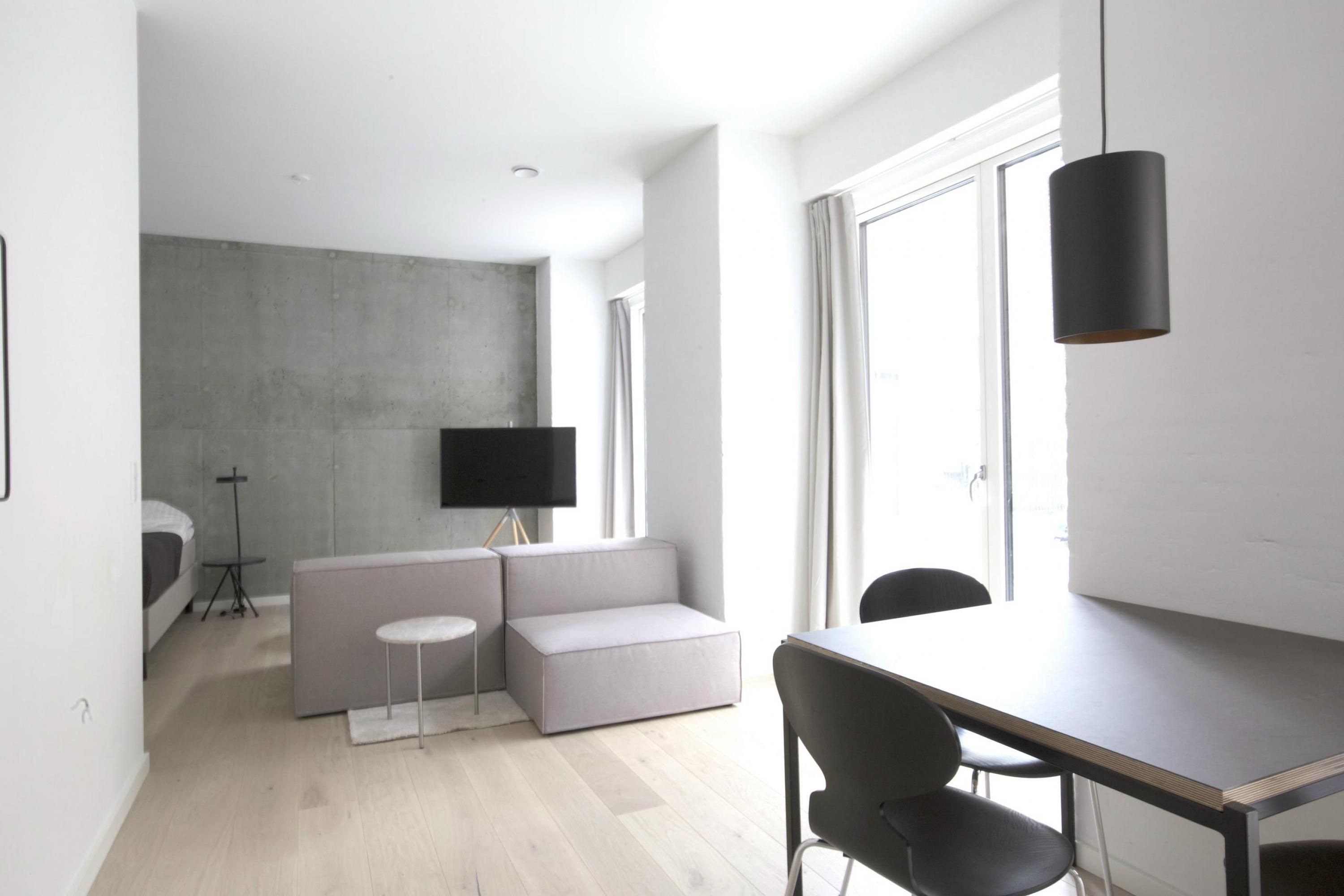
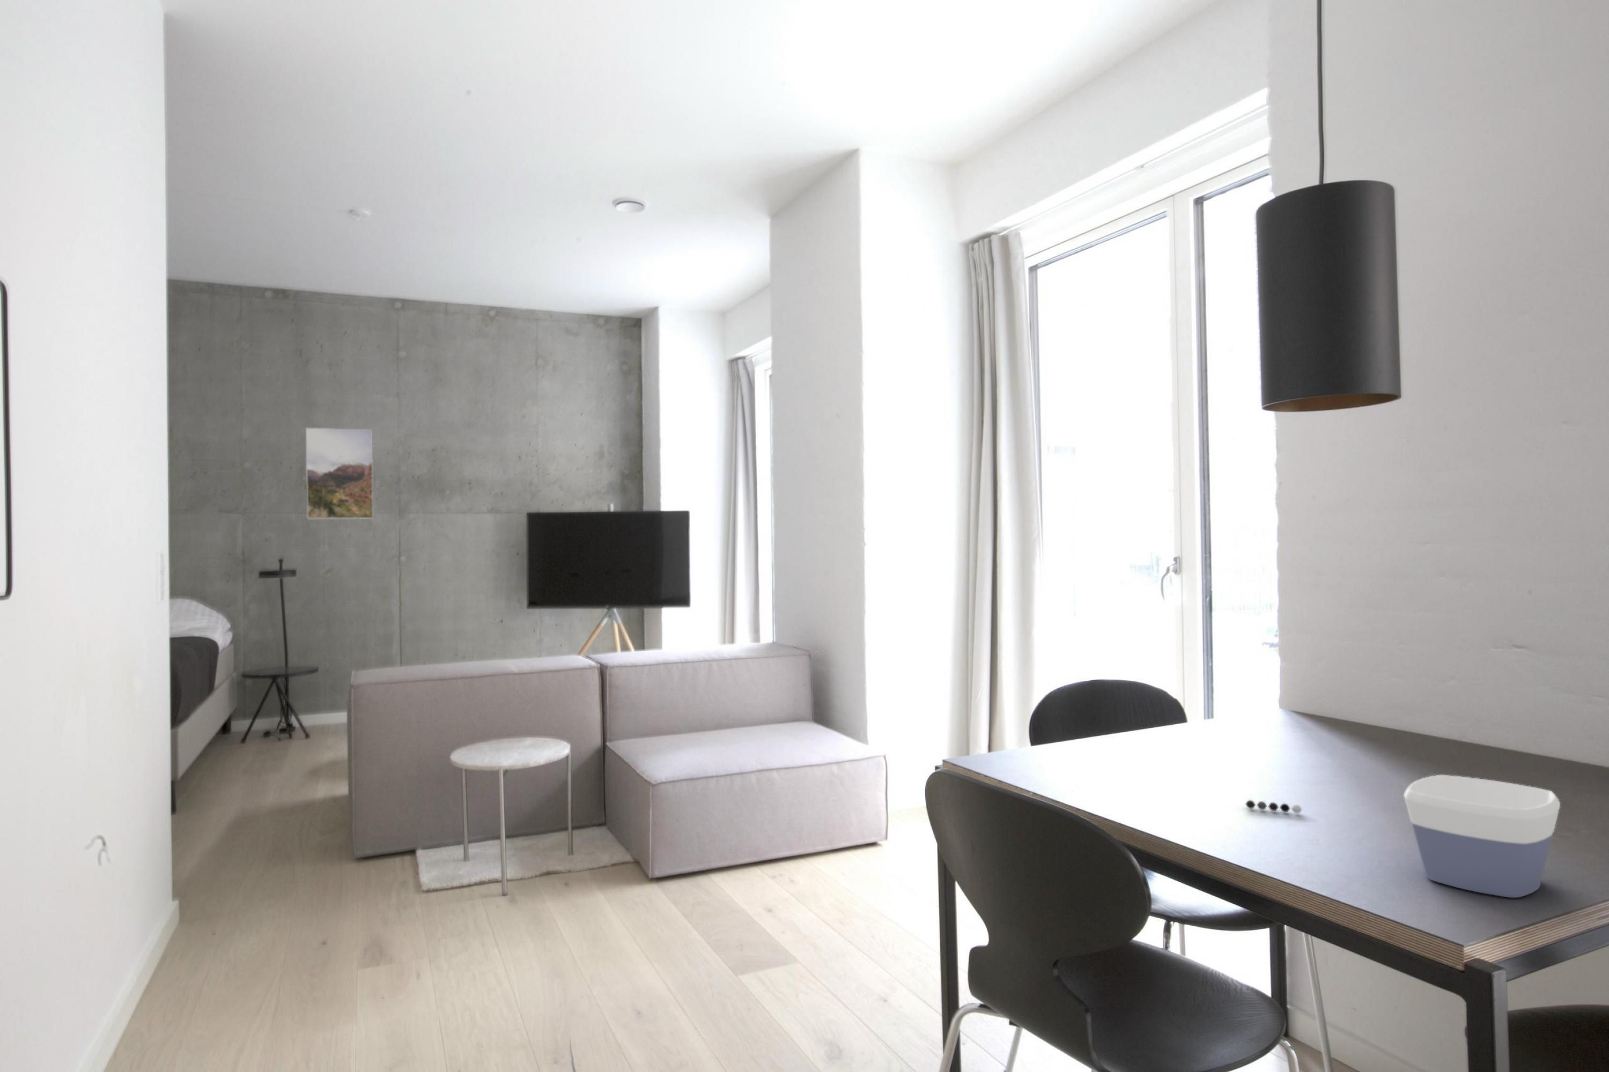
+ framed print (340, 474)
+ pepper shaker (1274, 806)
+ bowl (1481, 835)
